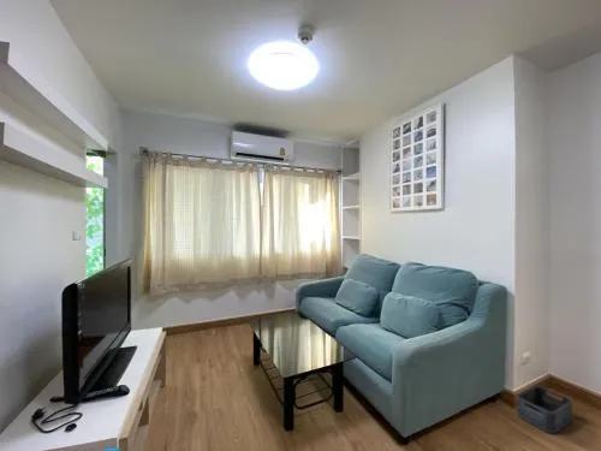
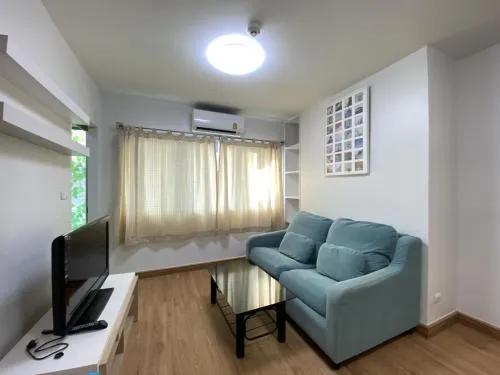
- storage bin (543, 408)
